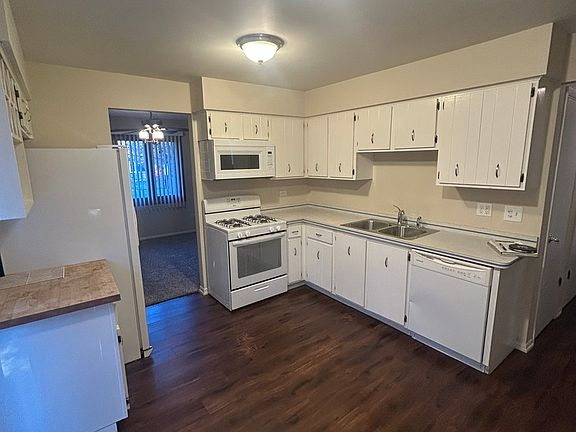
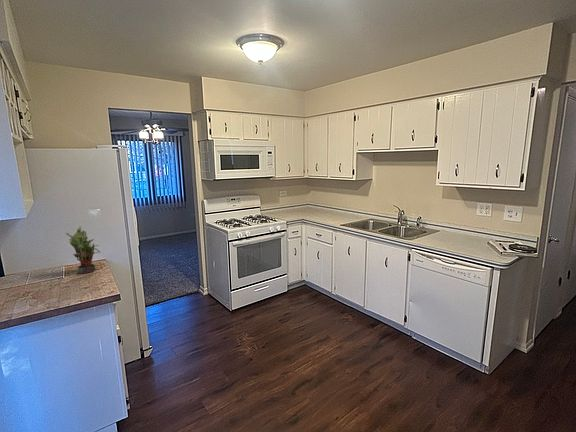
+ potted plant (84, 249)
